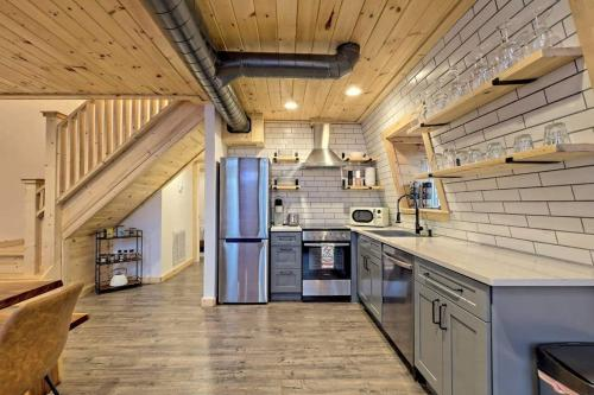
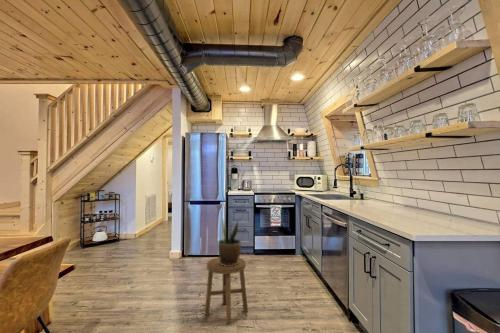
+ potted plant (229, 240)
+ stool (226, 287)
